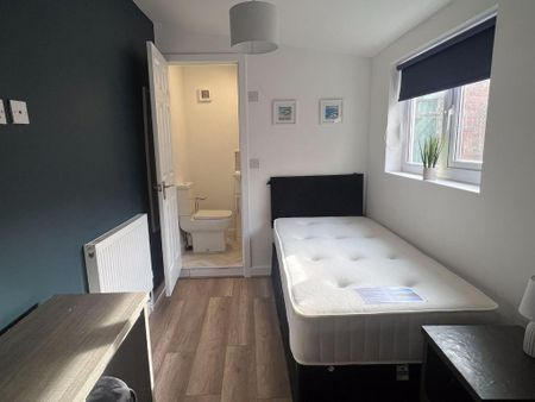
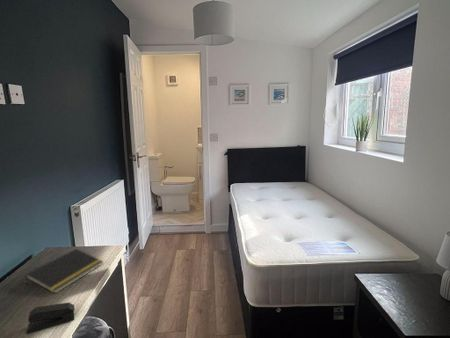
+ stapler (51, 314)
+ notepad (66, 268)
